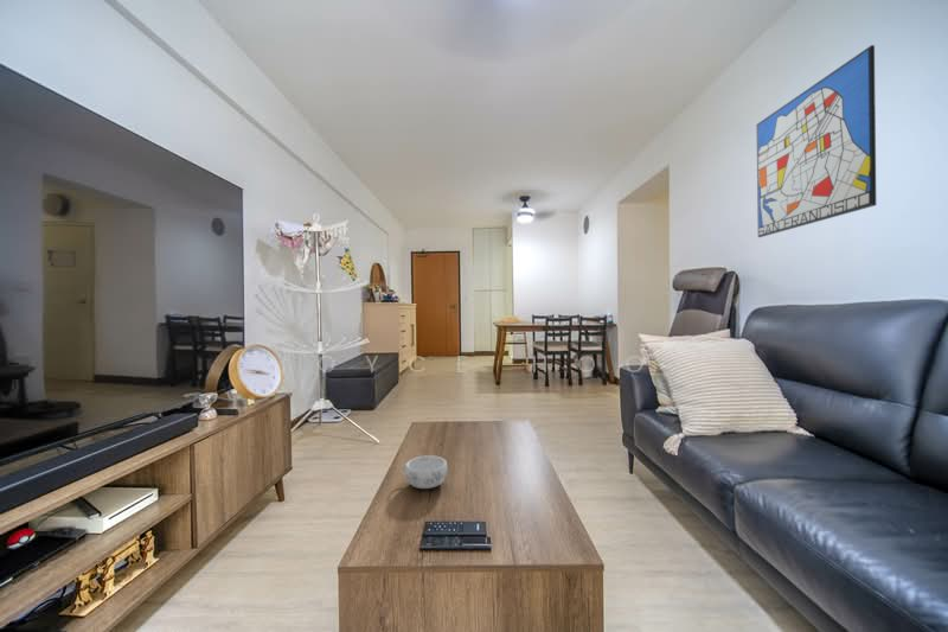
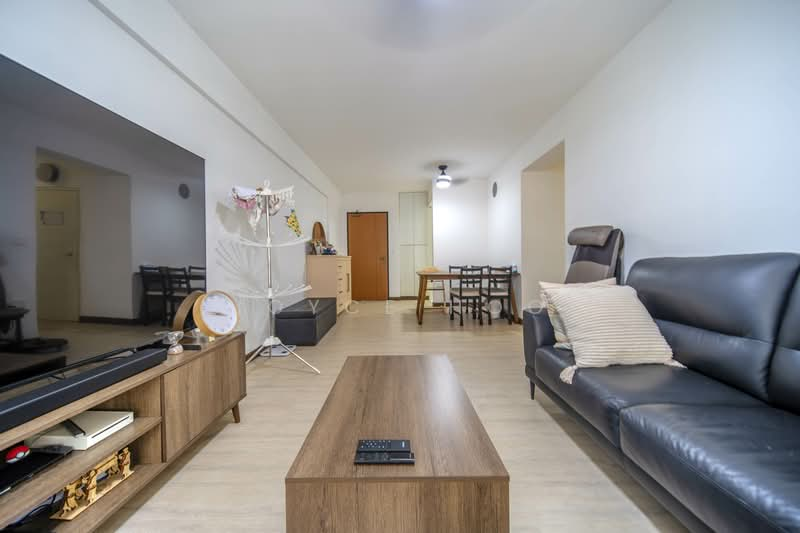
- decorative bowl (423, 472)
- wall art (806, 158)
